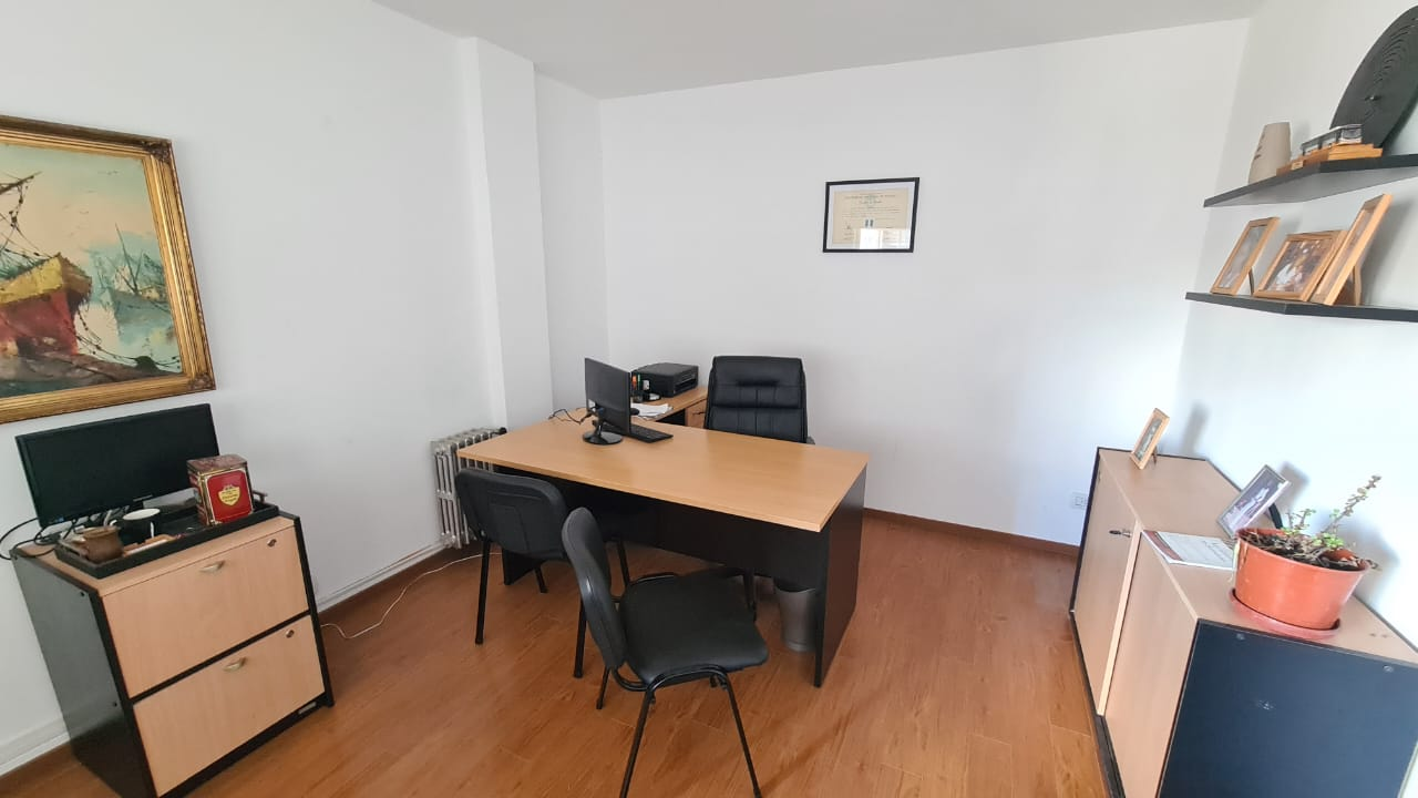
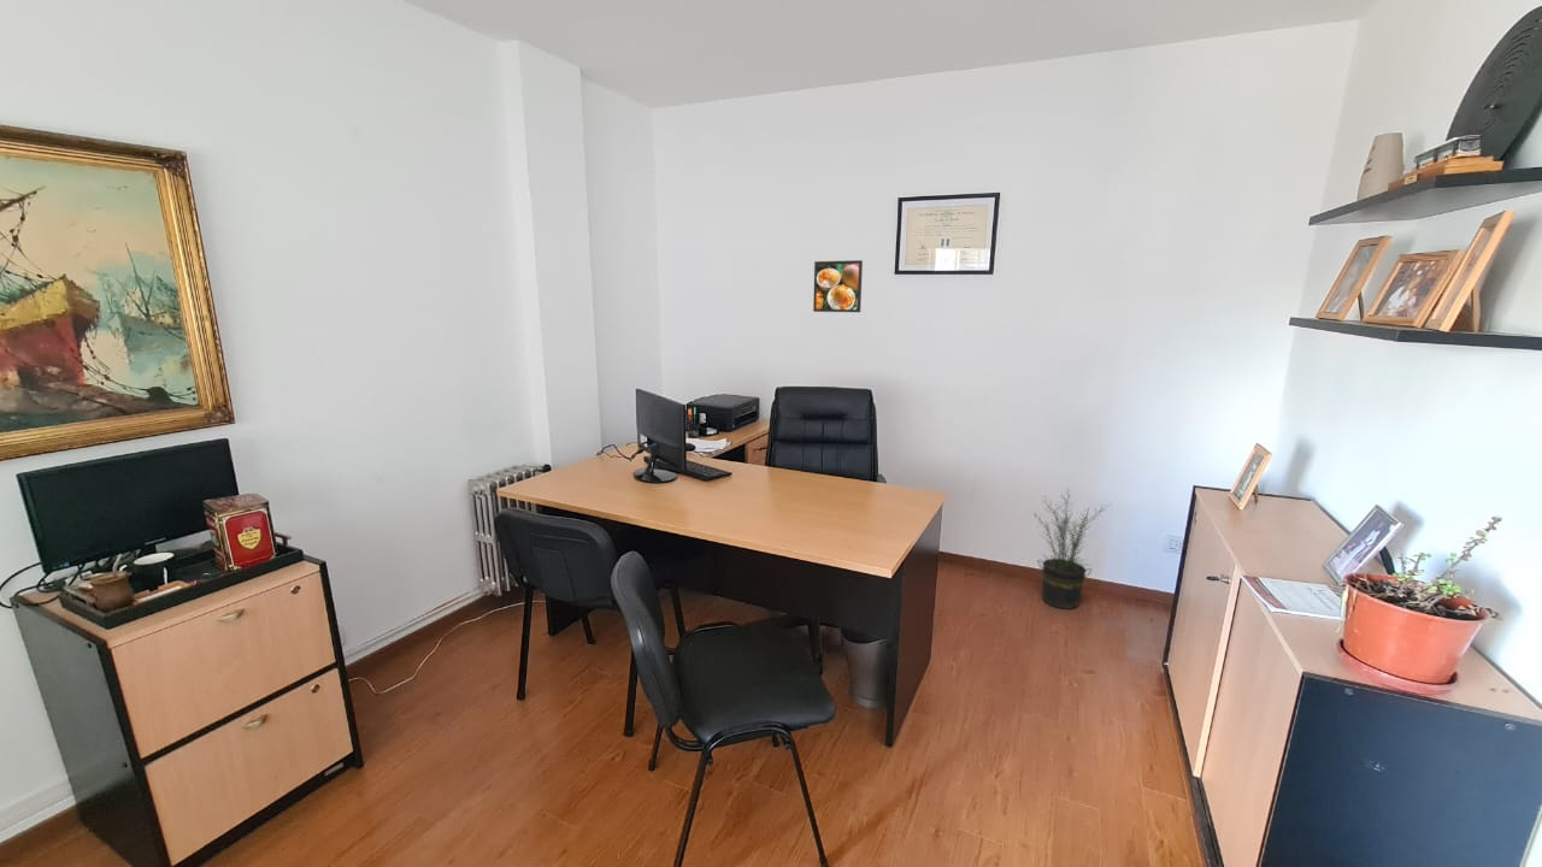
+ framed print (837, 287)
+ potted plant (1064, 547)
